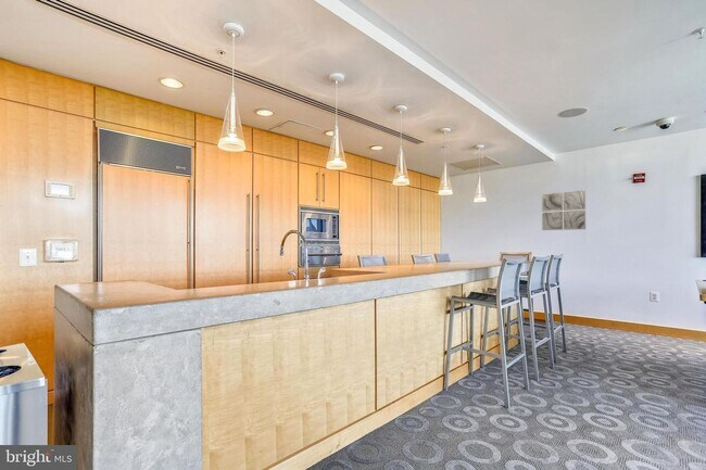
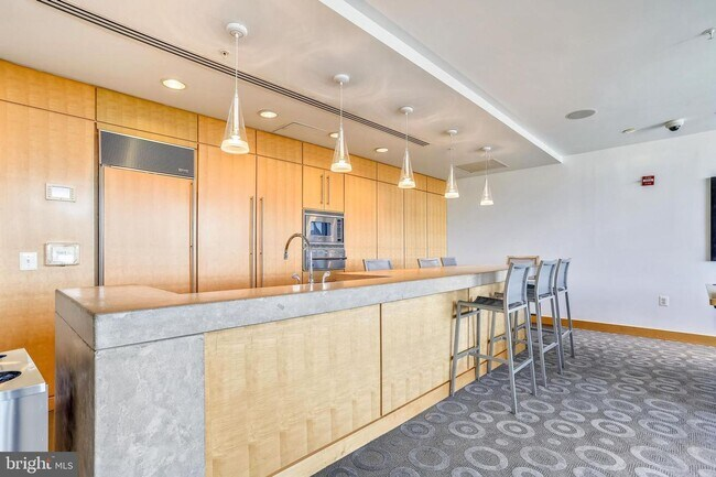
- wall art (562, 209)
